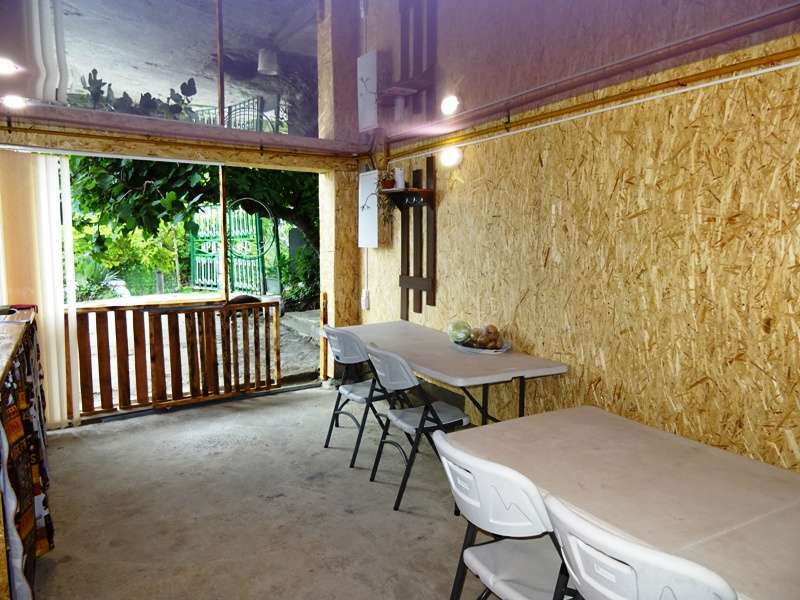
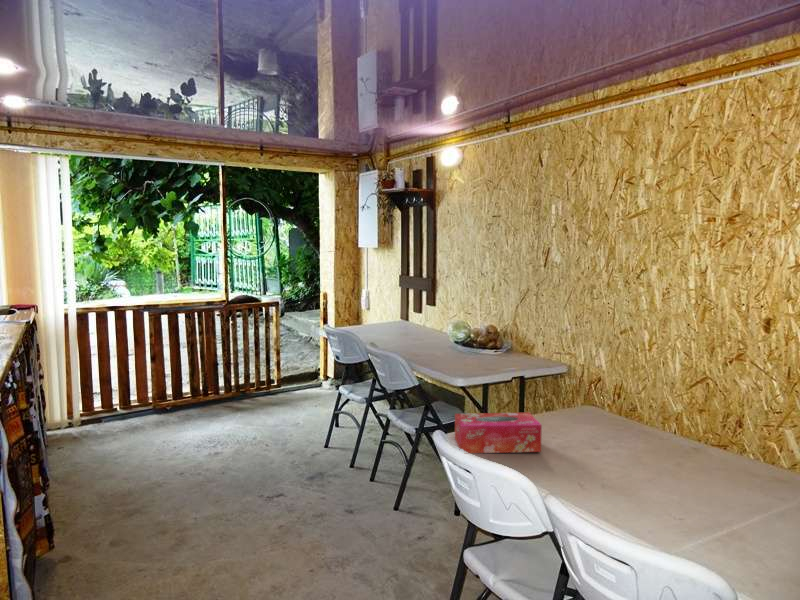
+ tissue box (496, 432)
